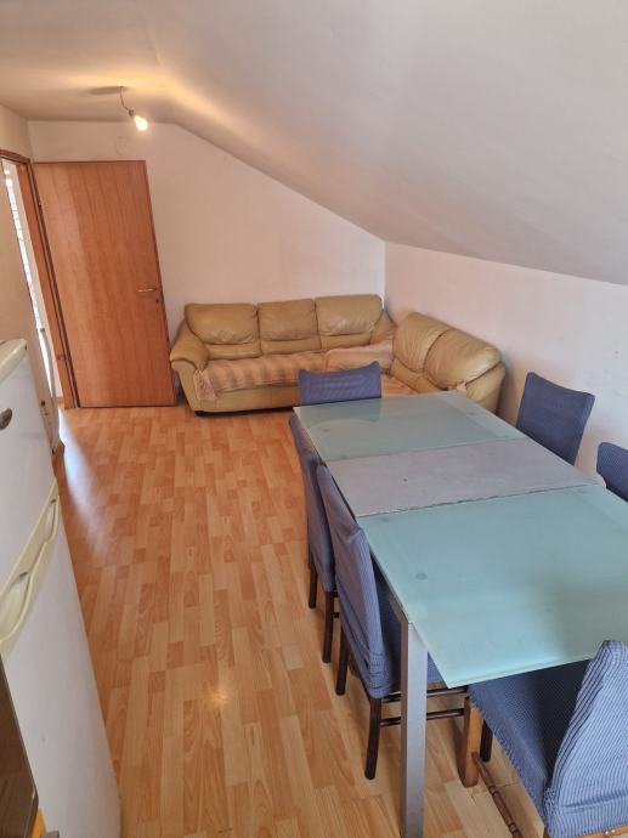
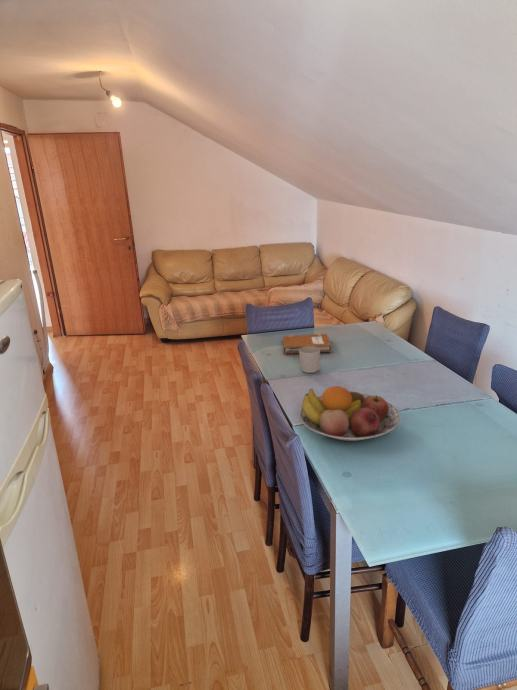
+ fruit bowl (348, 409)
+ notebook (307, 343)
+ mug (309, 358)
